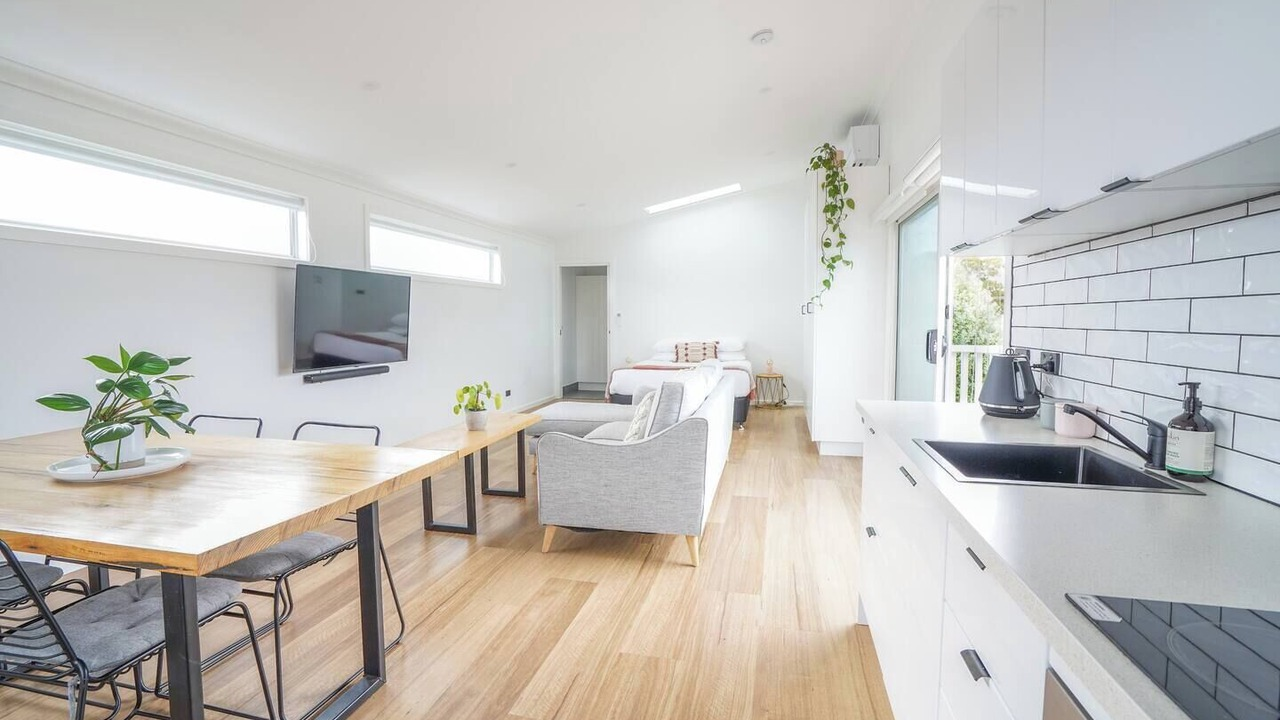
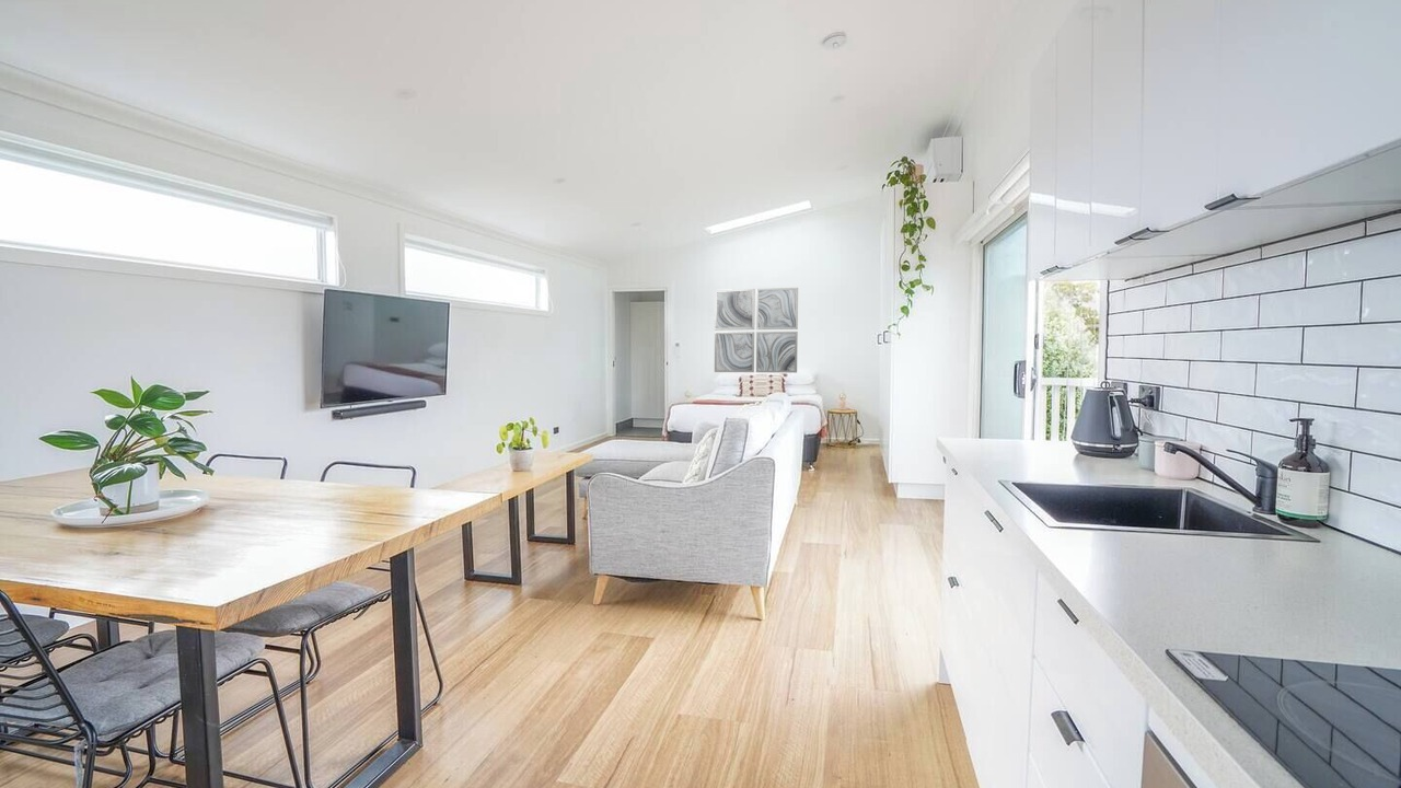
+ wall art (756, 332)
